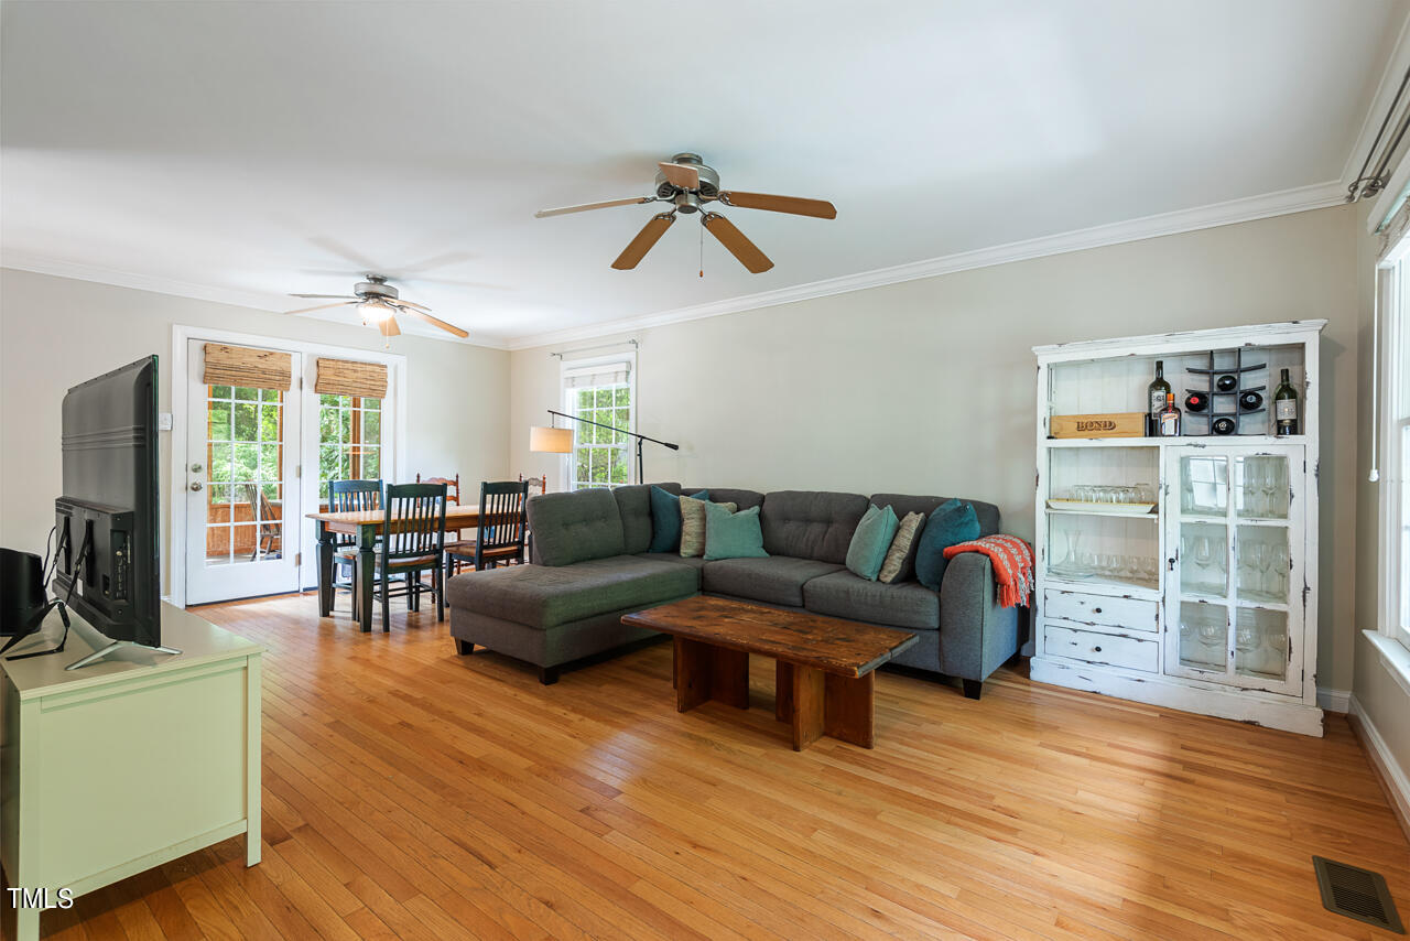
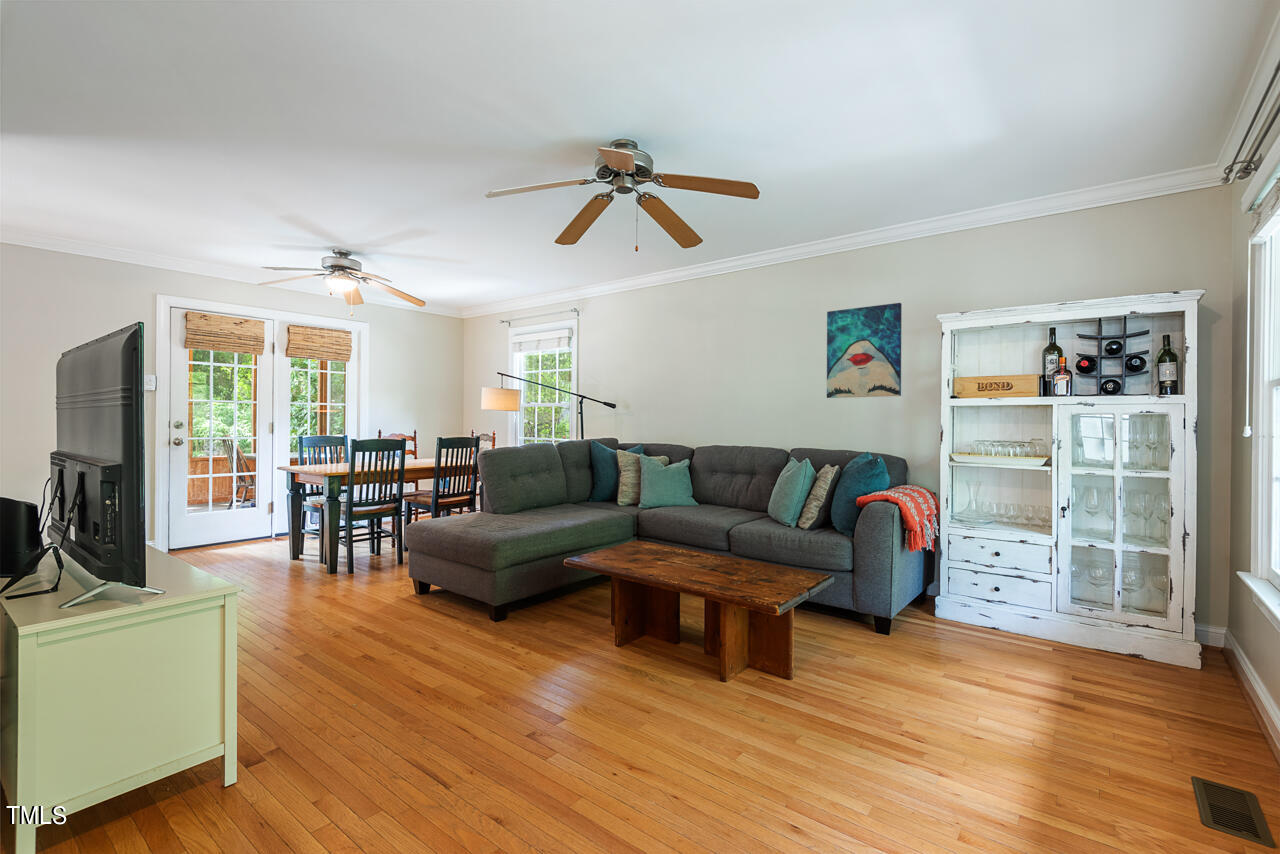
+ wall art (862, 352)
